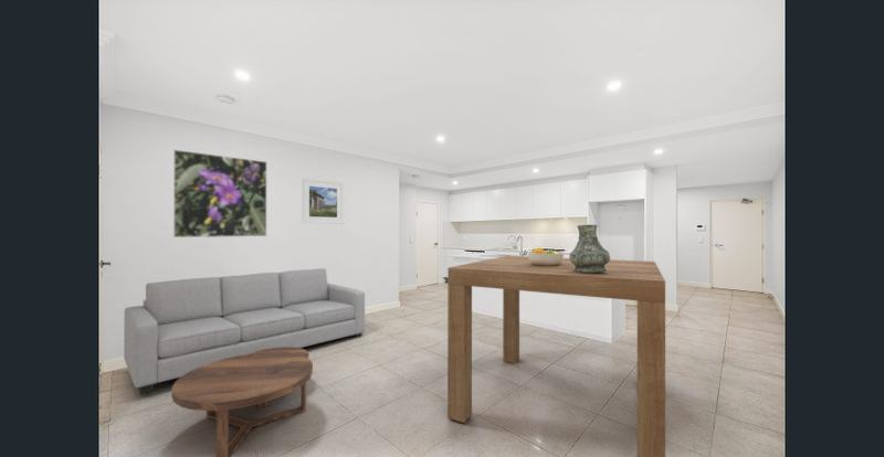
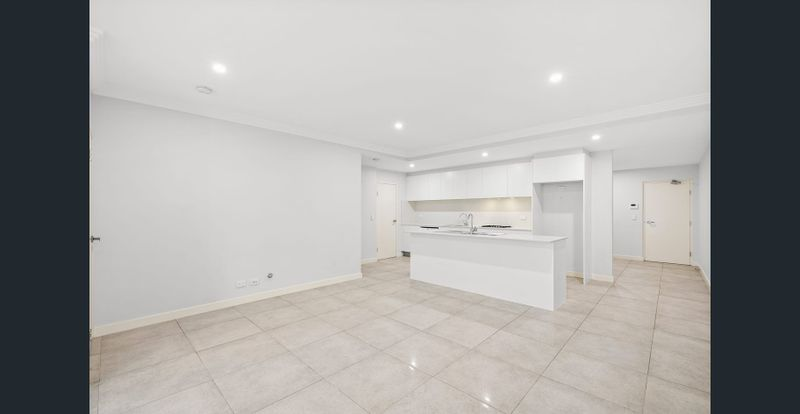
- sofa (259, 312)
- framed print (223, 196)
- table (562, 294)
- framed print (323, 202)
- fruit bowl (546, 255)
- vase (589, 247)
- coffee table (257, 387)
